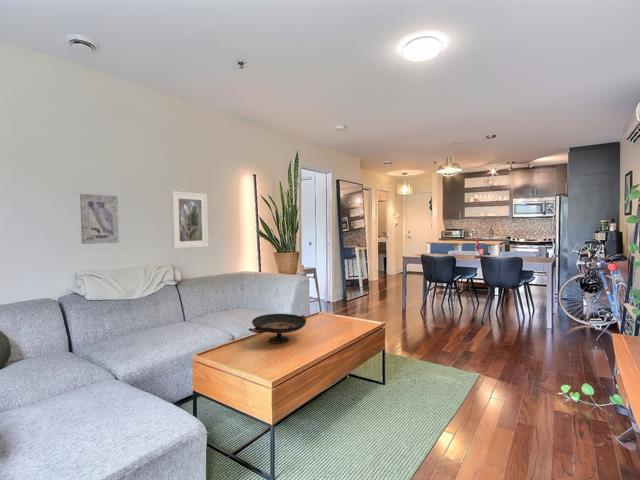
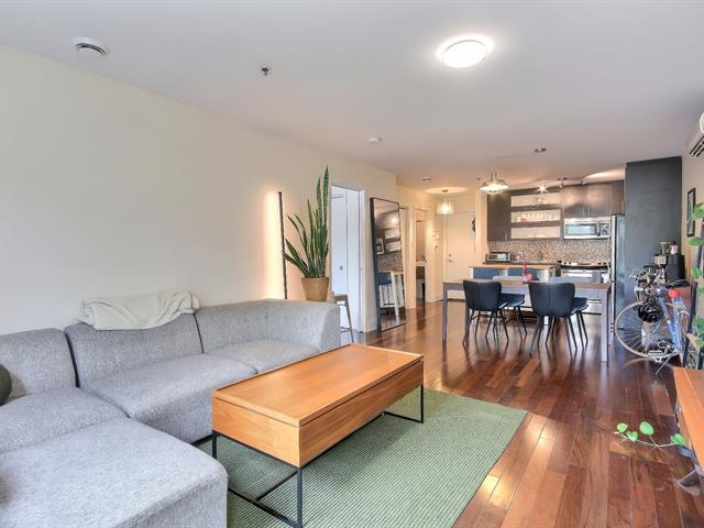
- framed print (190, 220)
- decorative bowl (279, 329)
- wall art (100, 219)
